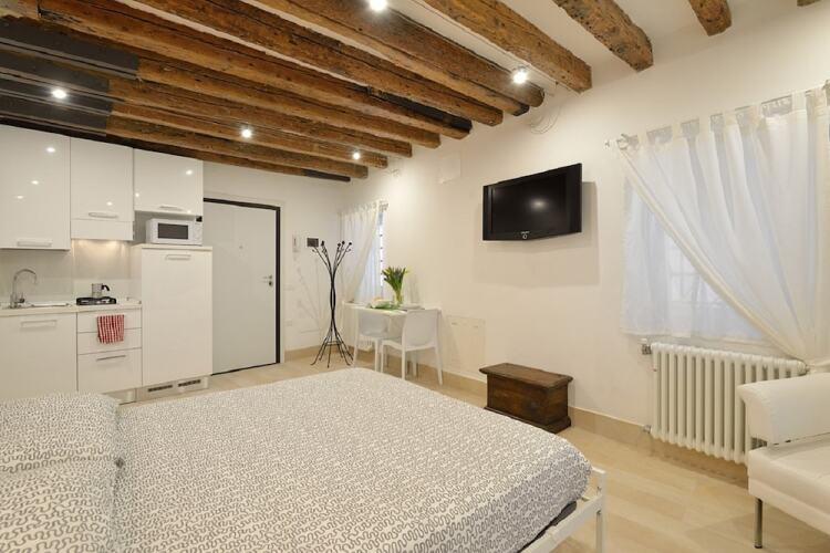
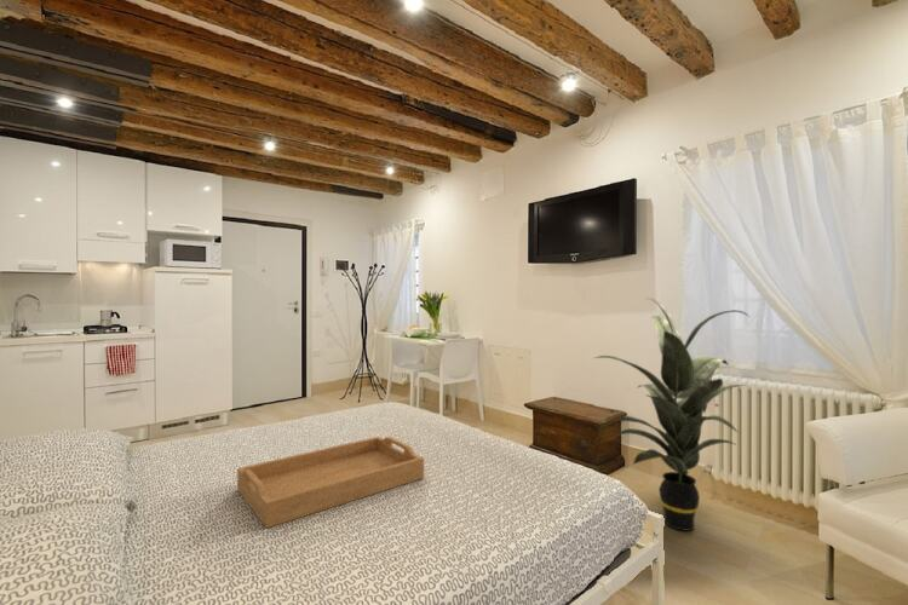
+ indoor plant (672, 408)
+ serving tray (333, 469)
